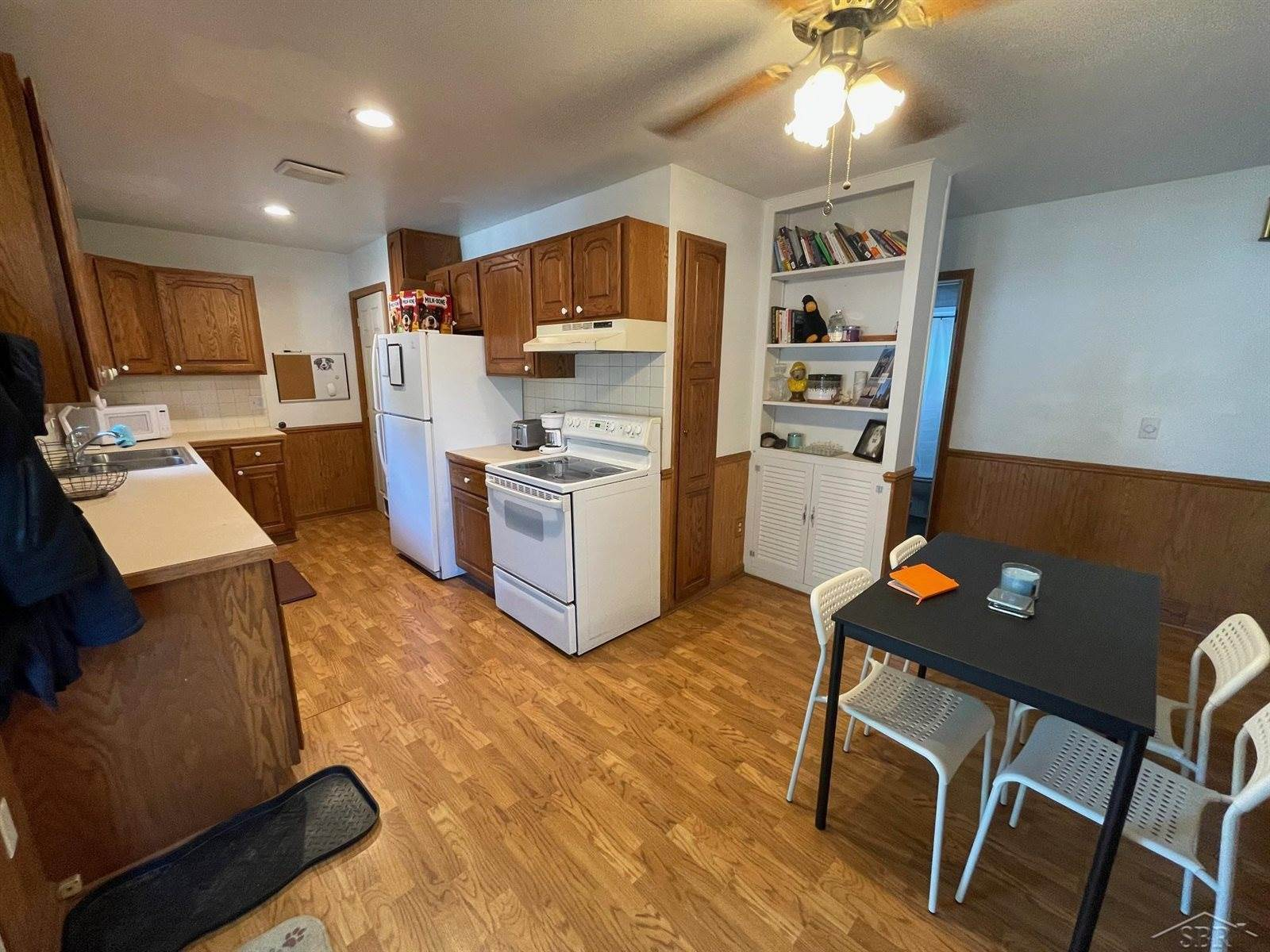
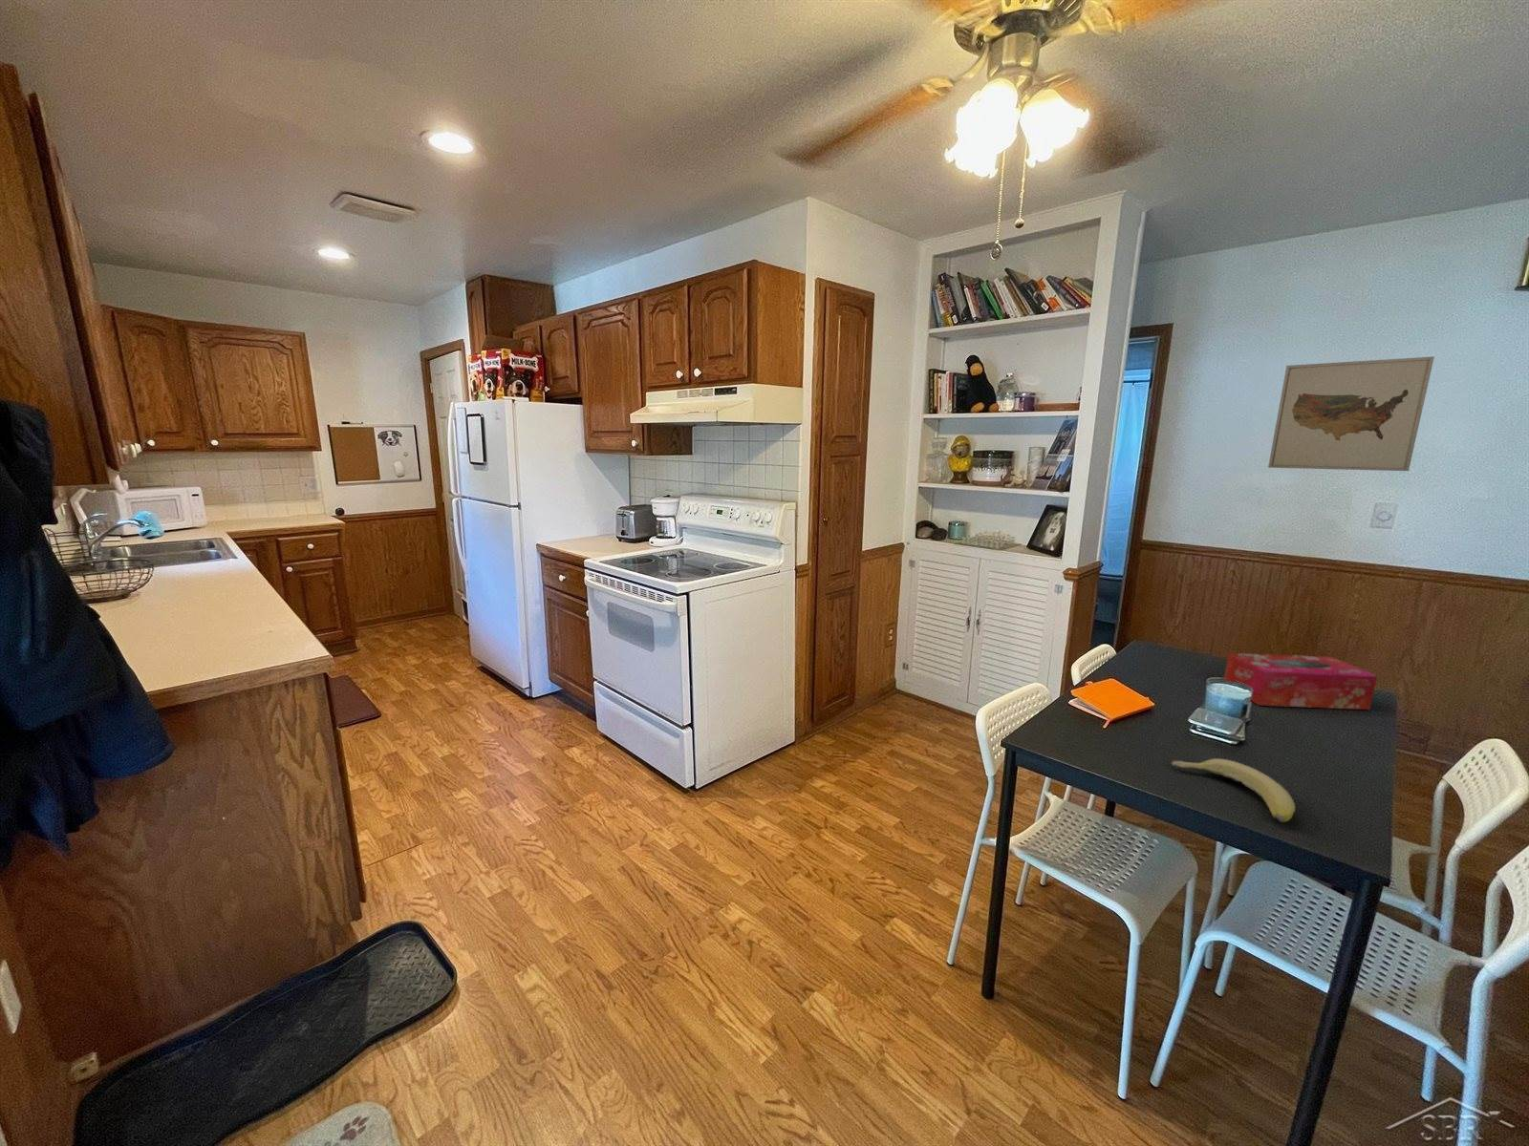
+ wall art (1345, 415)
+ tissue box (1295, 680)
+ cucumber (1232, 779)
